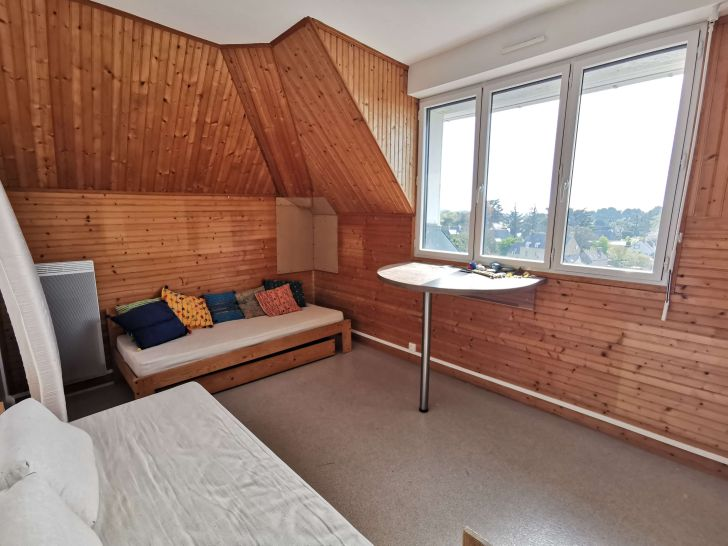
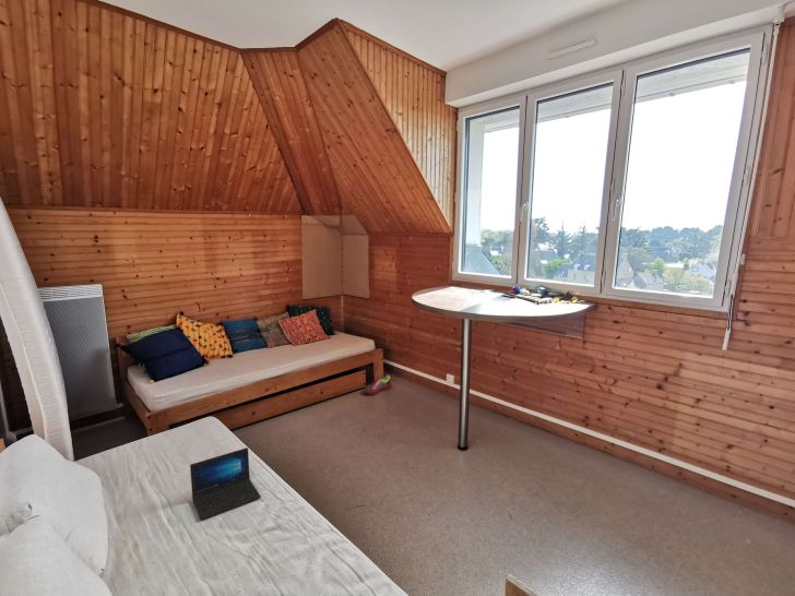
+ laptop (225, 480)
+ shoe (377, 383)
